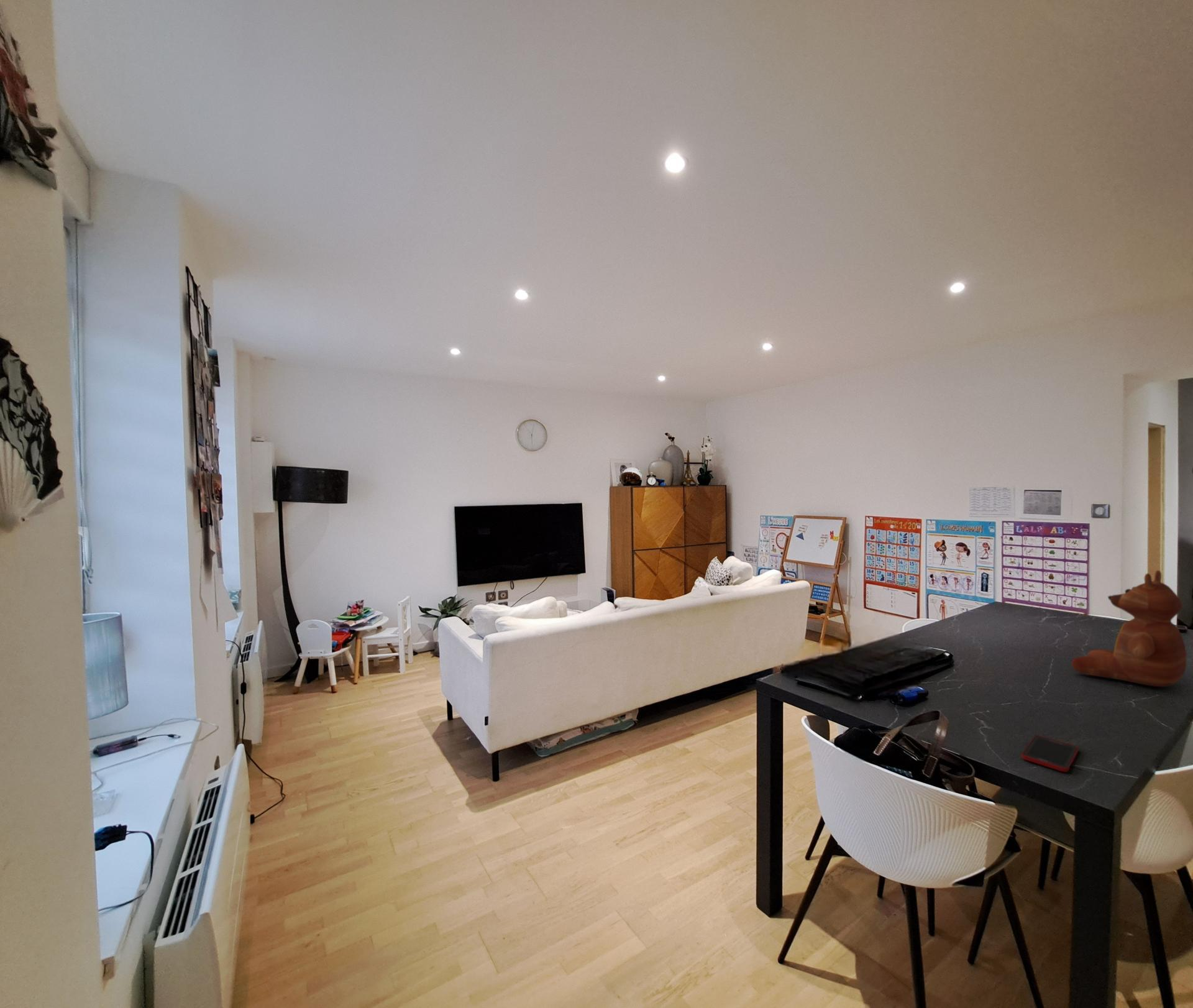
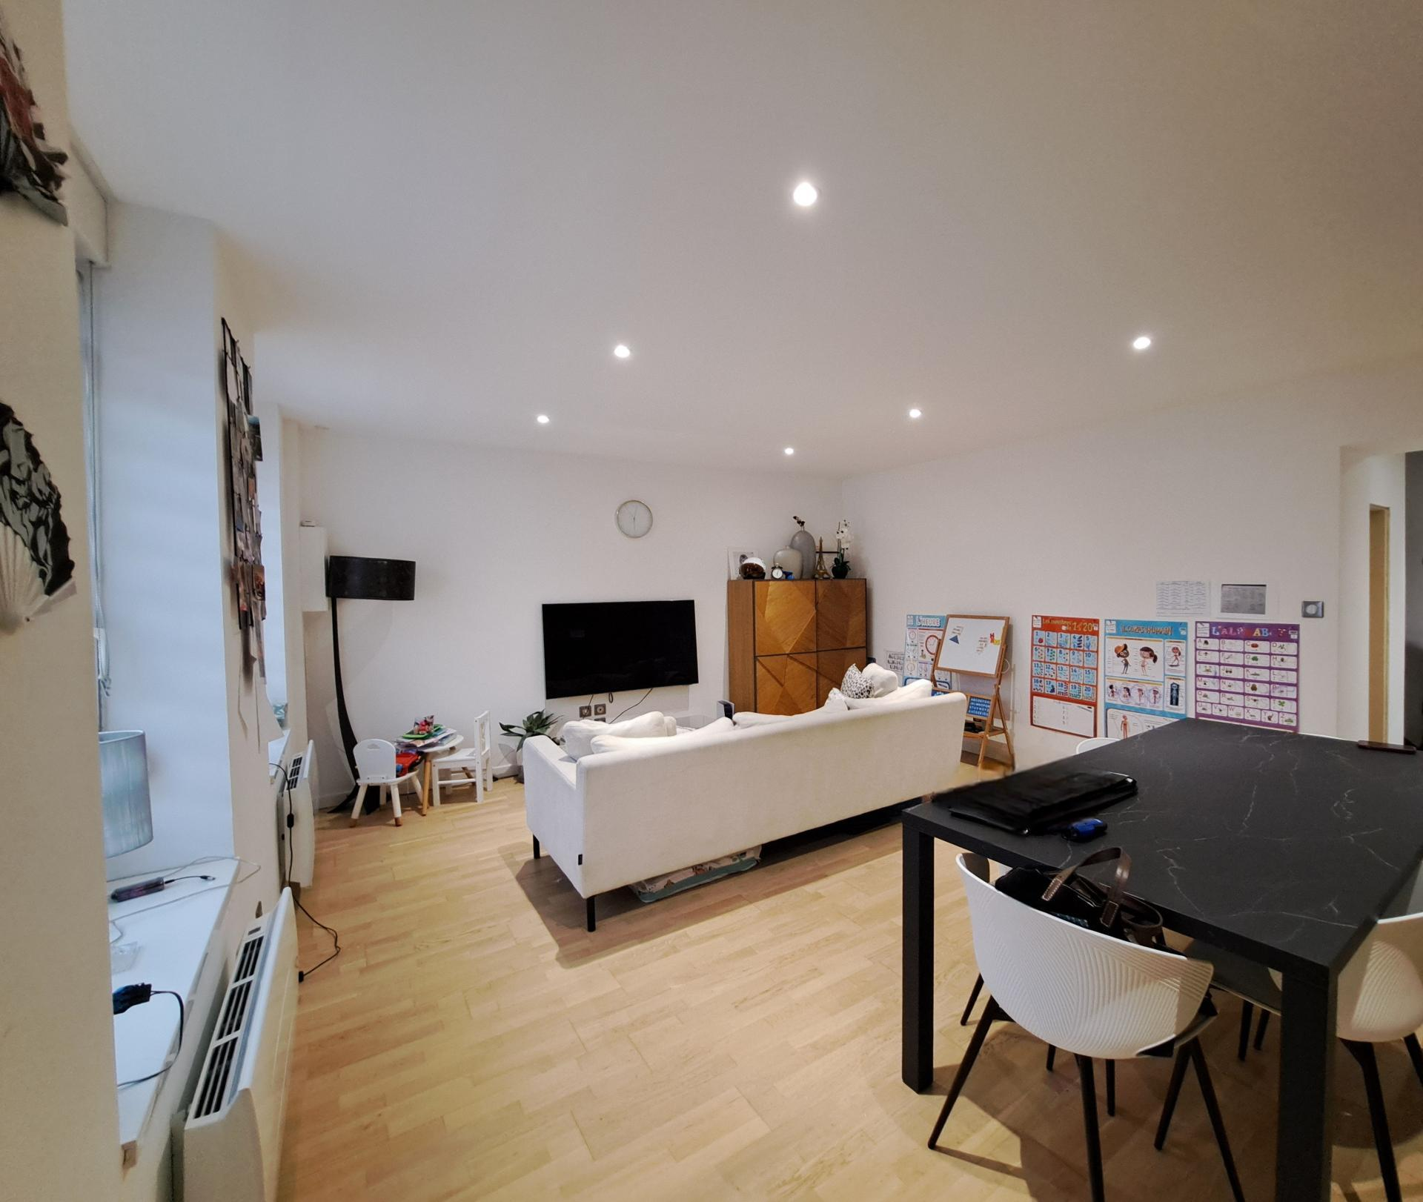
- cell phone (1050, 753)
- teddy bear (1128, 624)
